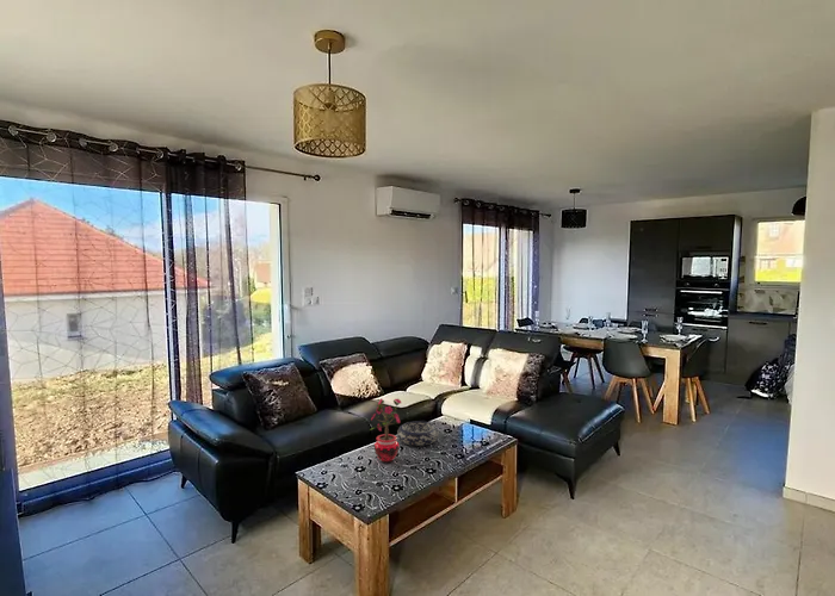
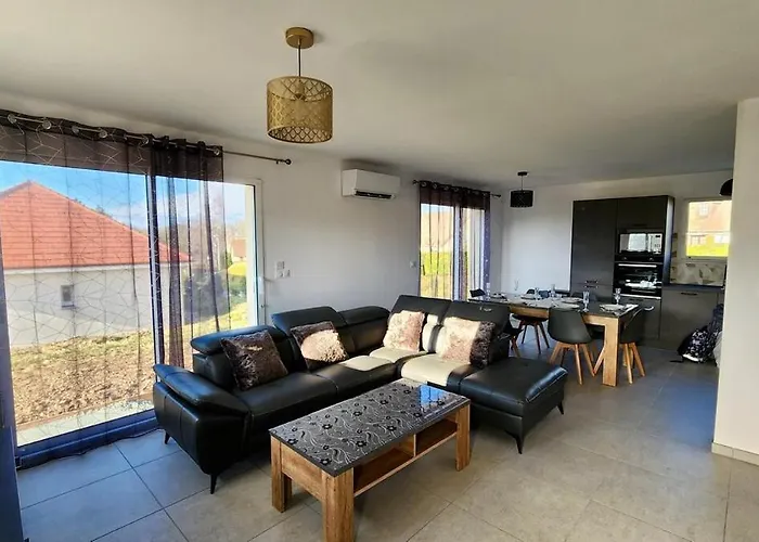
- potted plant (385, 429)
- decorative bowl (418, 433)
